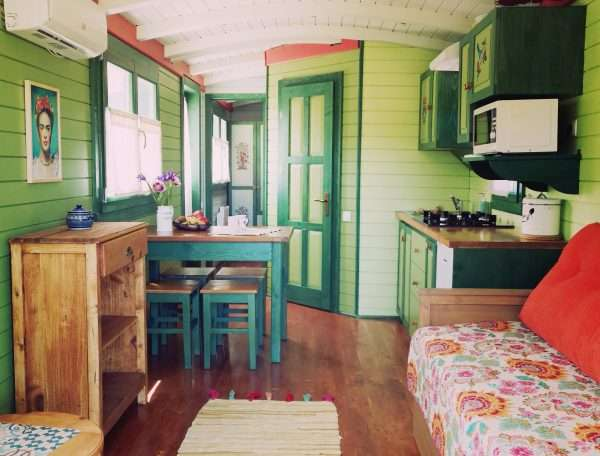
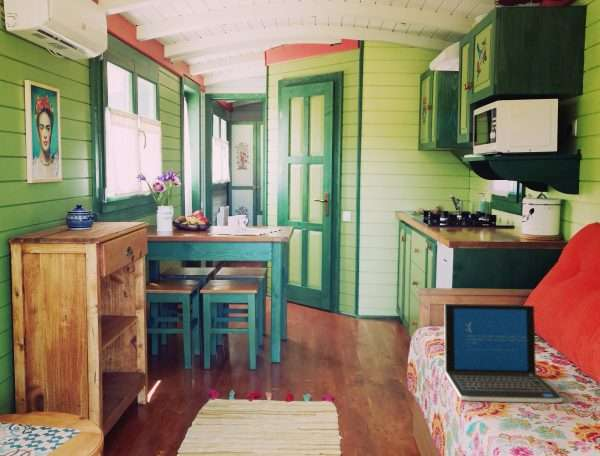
+ laptop (499, 349)
